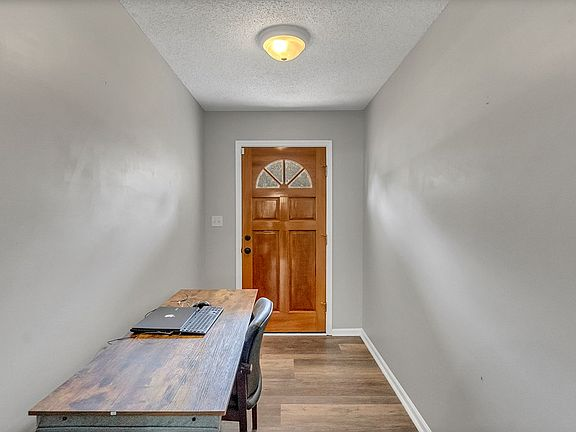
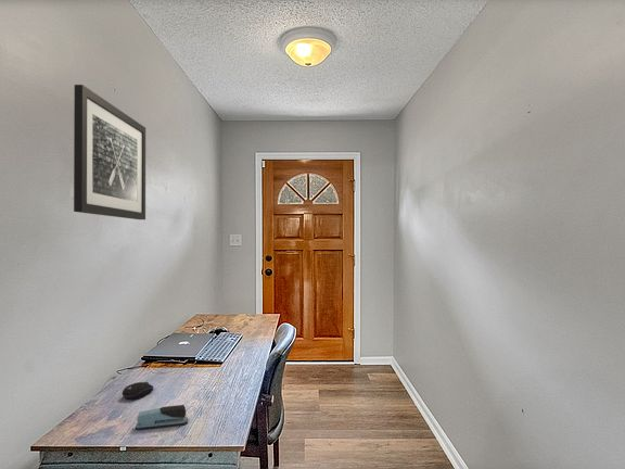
+ wall art (115, 163)
+ stapler (162, 416)
+ computer mouse (138, 389)
